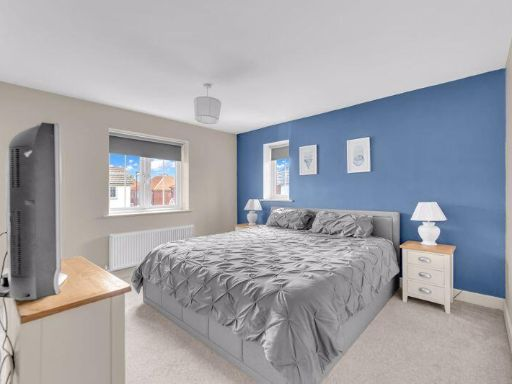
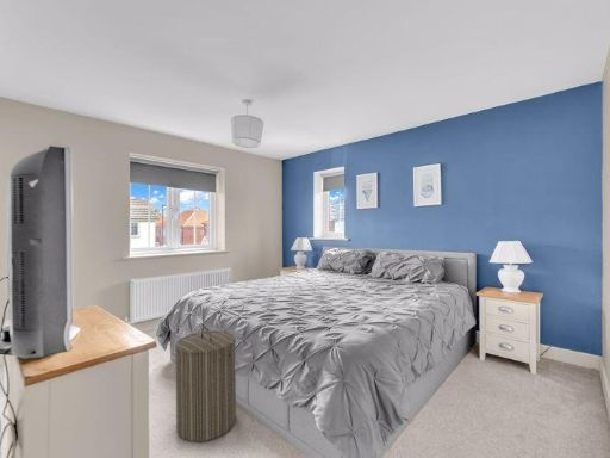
+ laundry hamper (206, 375)
